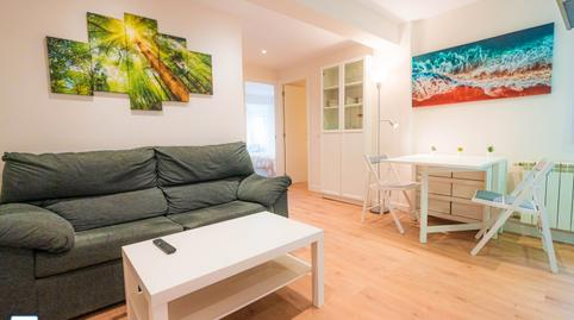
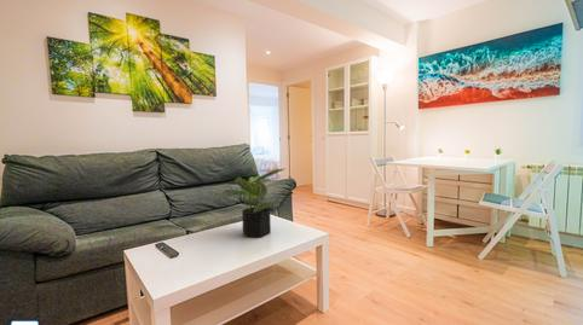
+ potted plant (256, 201)
